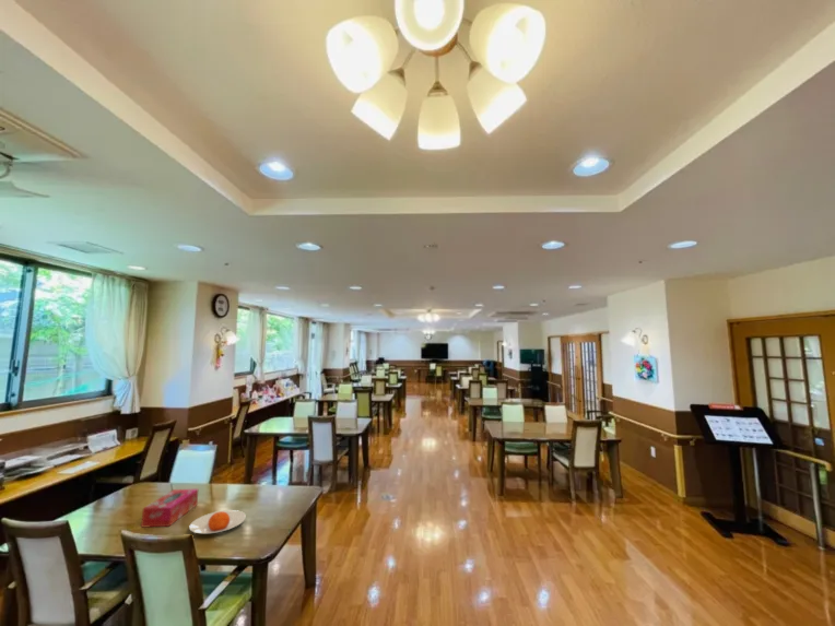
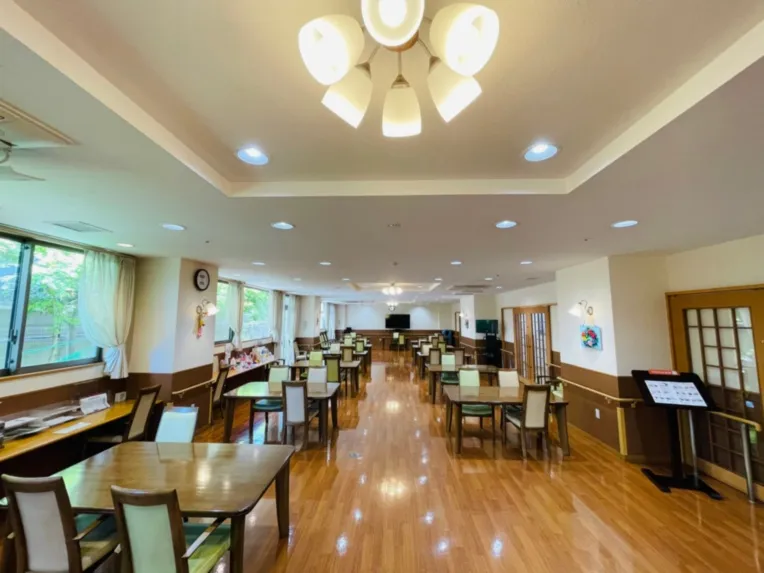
- plate (219, 519)
- tissue box (172, 506)
